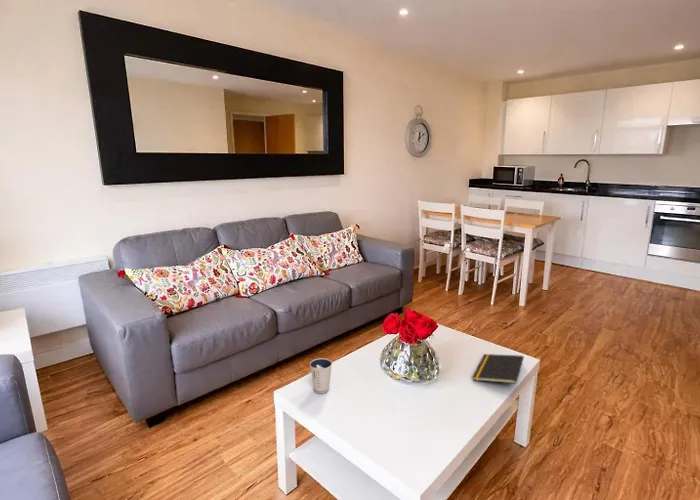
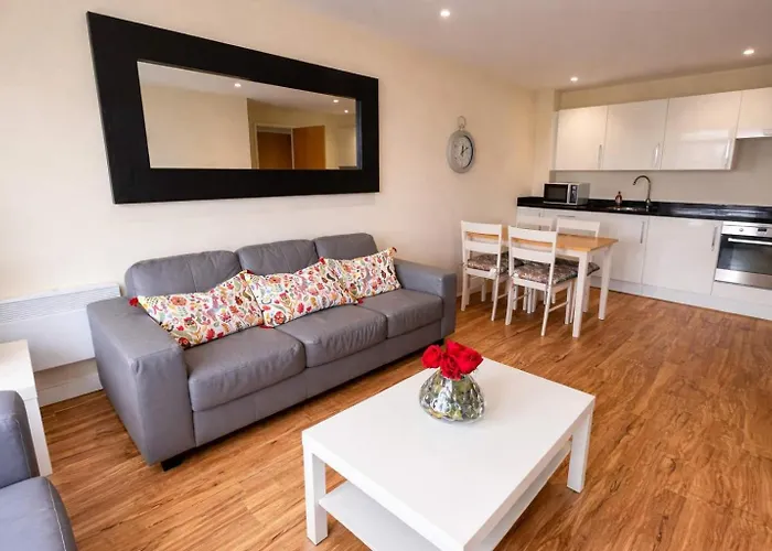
- dixie cup (321, 376)
- notepad (498, 367)
